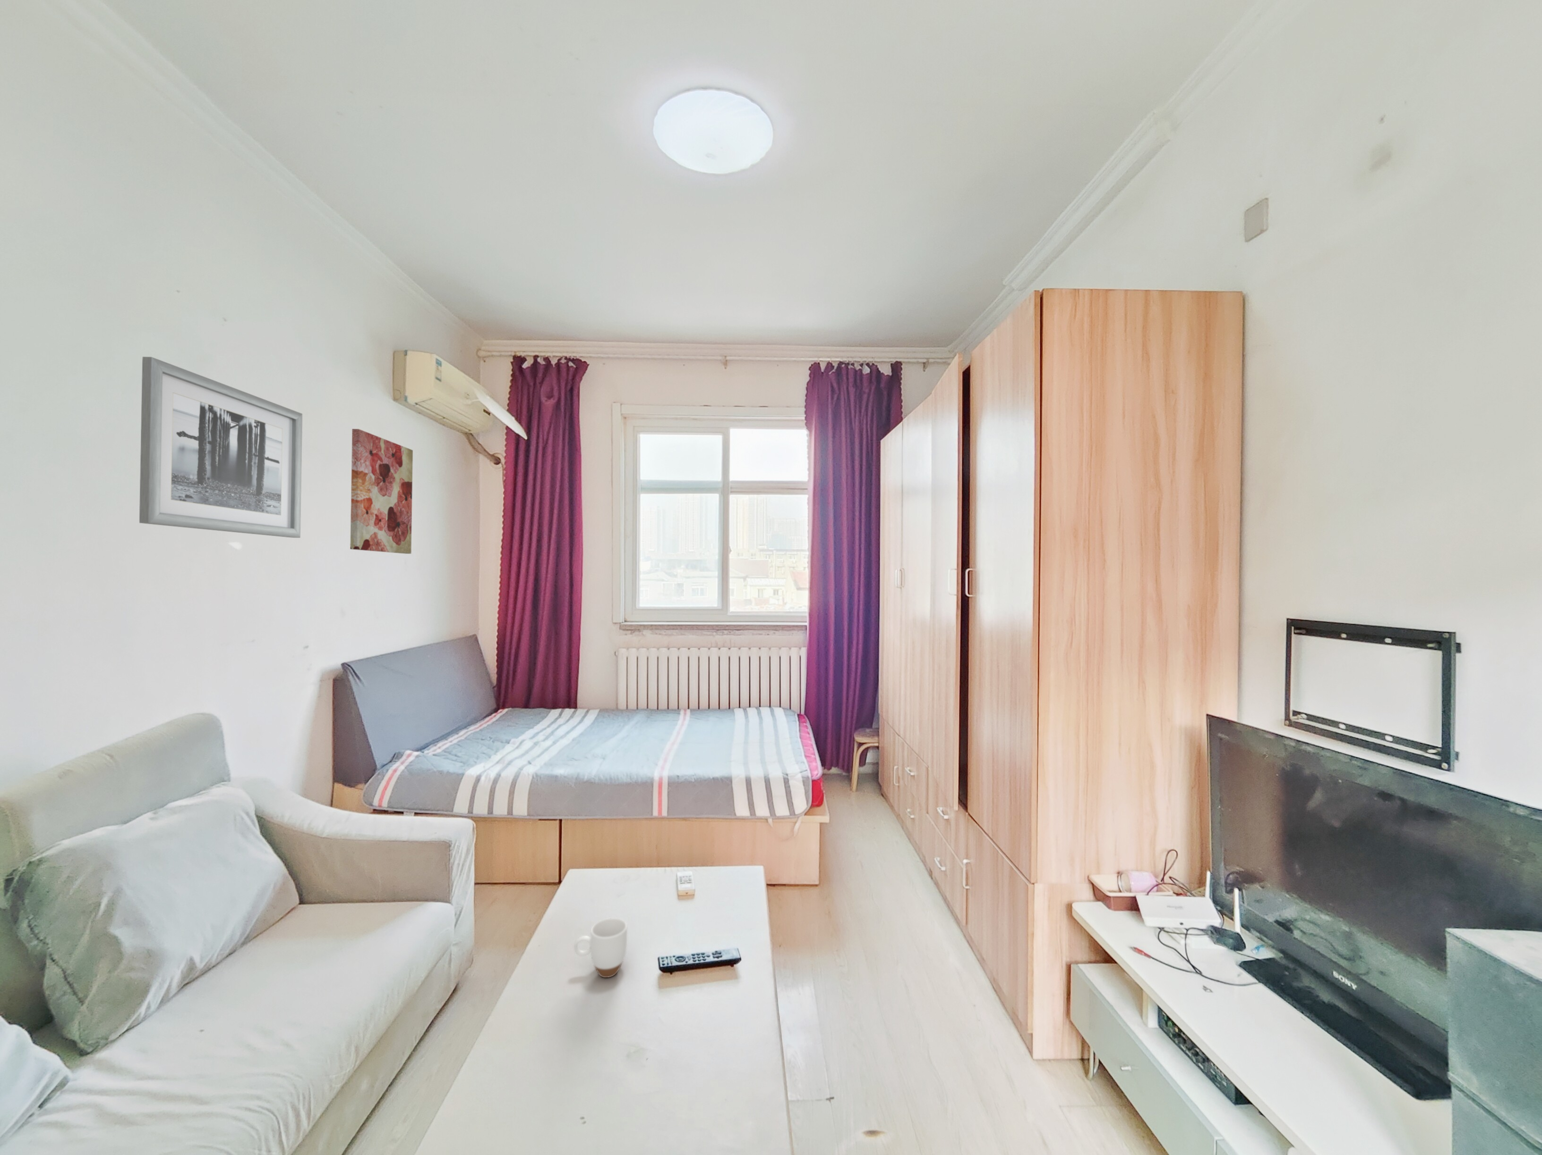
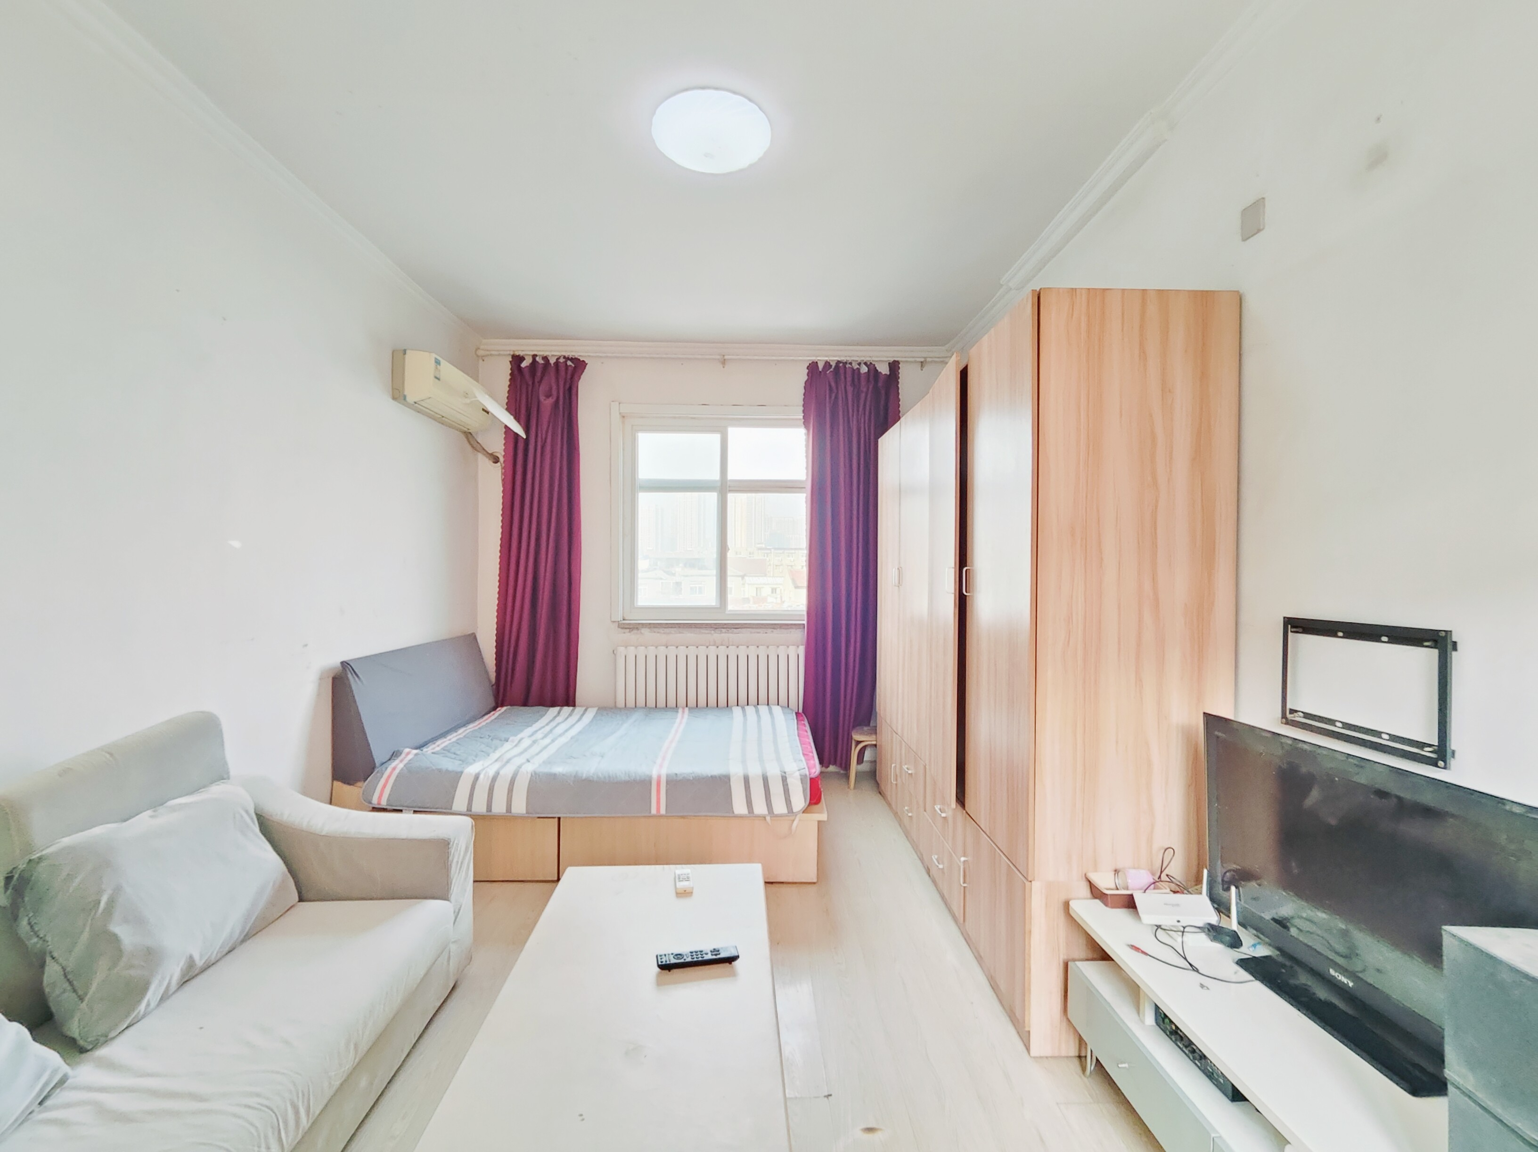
- wall art (384, 496)
- wall art (233, 460)
- mug (601, 950)
